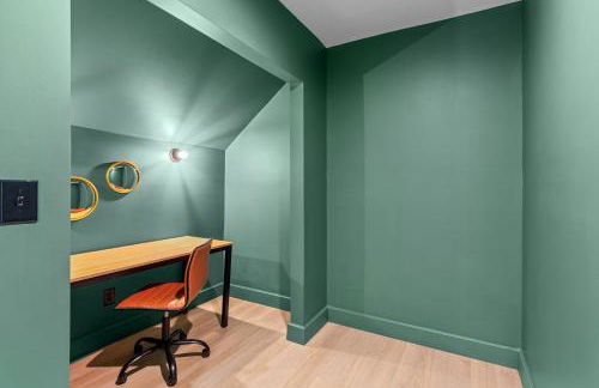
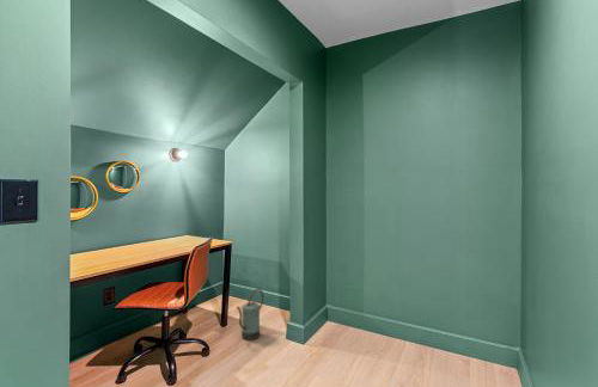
+ watering can (250, 313)
